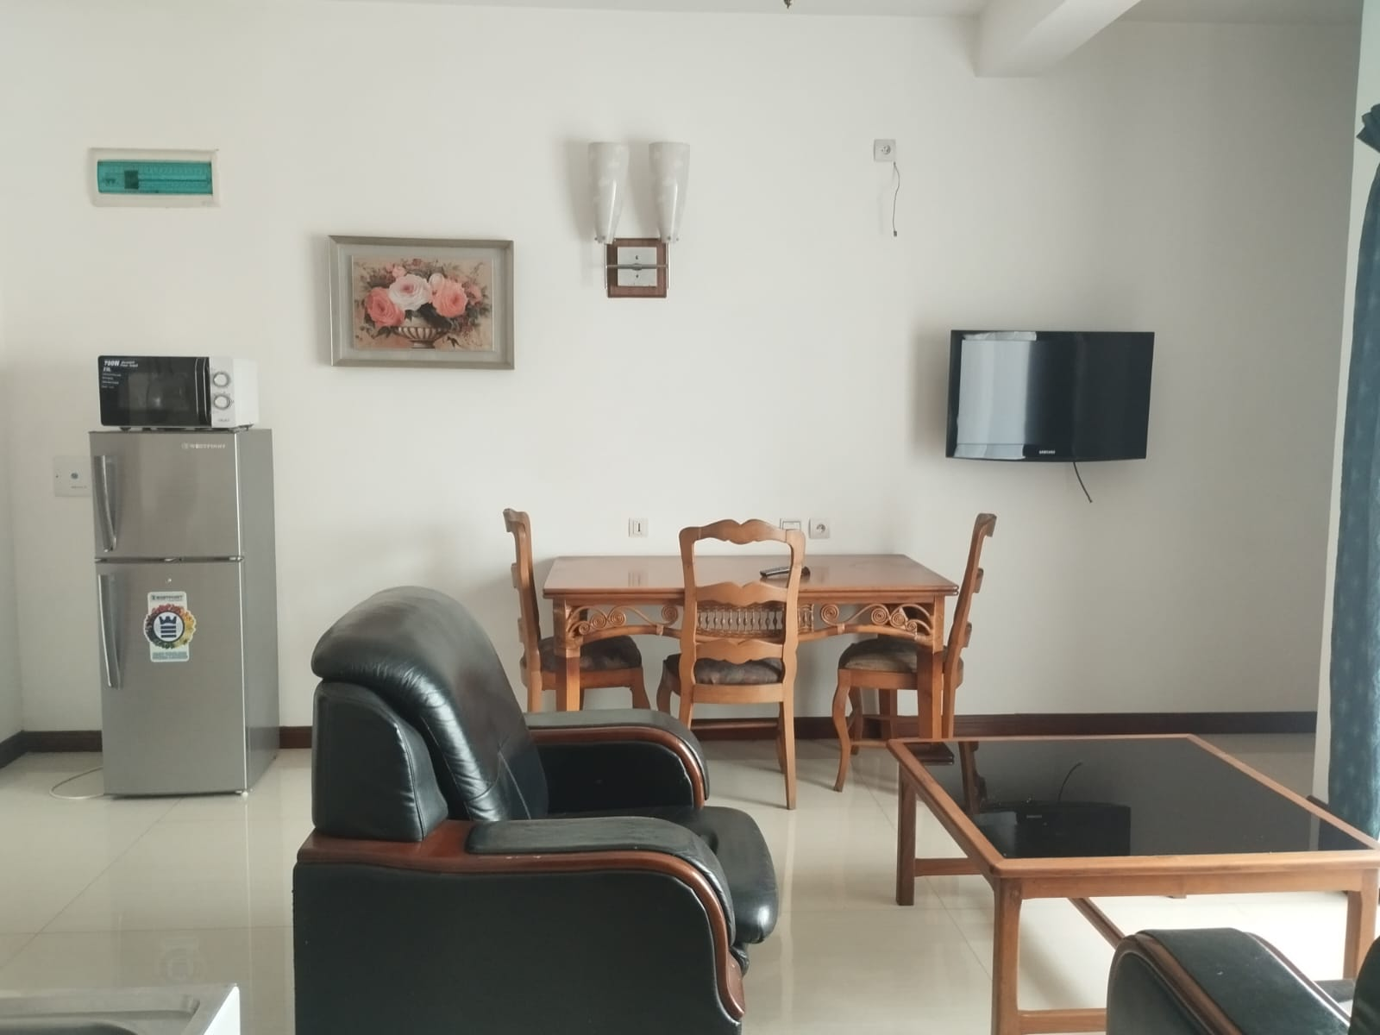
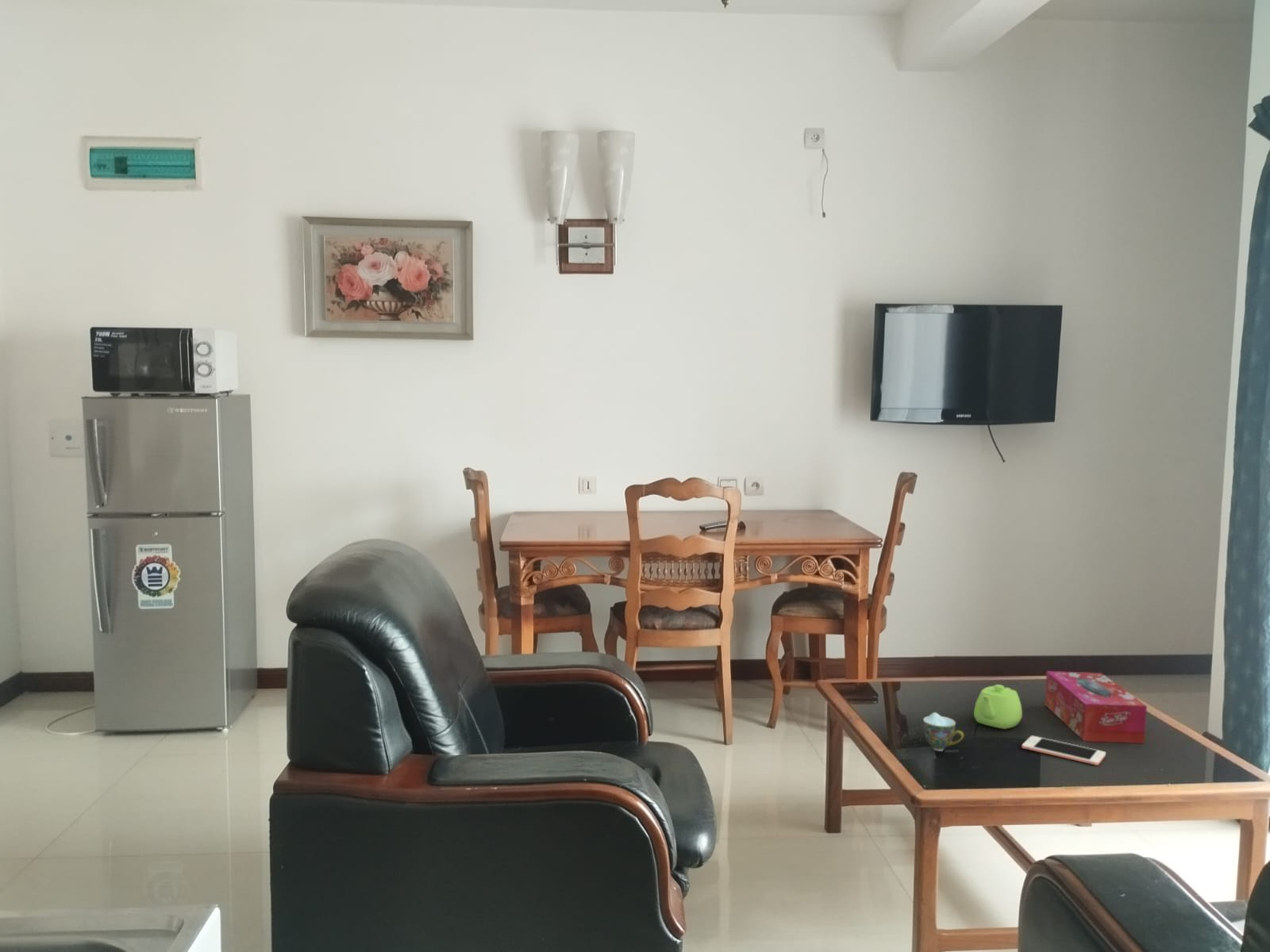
+ teapot (996, 705)
+ teacup (943, 732)
+ cell phone (1063, 750)
+ tissue box (1092, 705)
